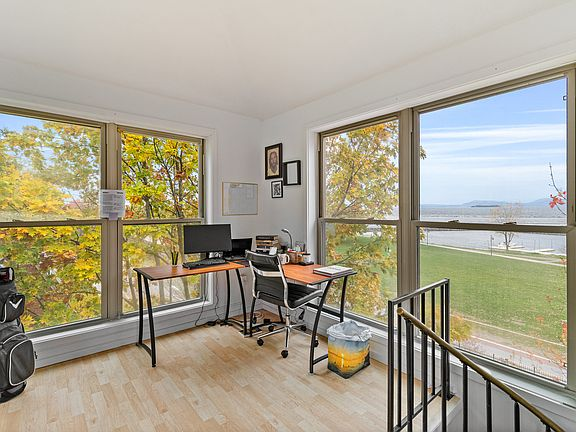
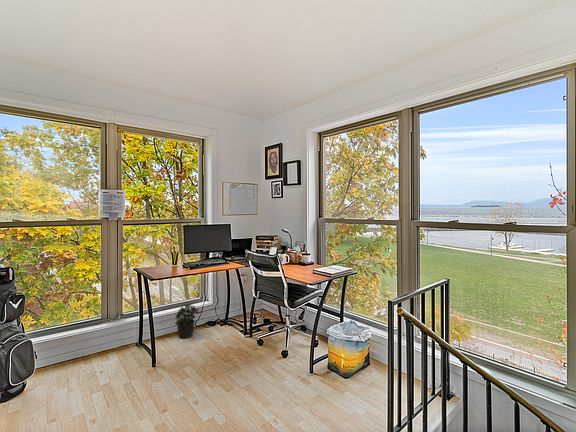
+ potted plant (187, 319)
